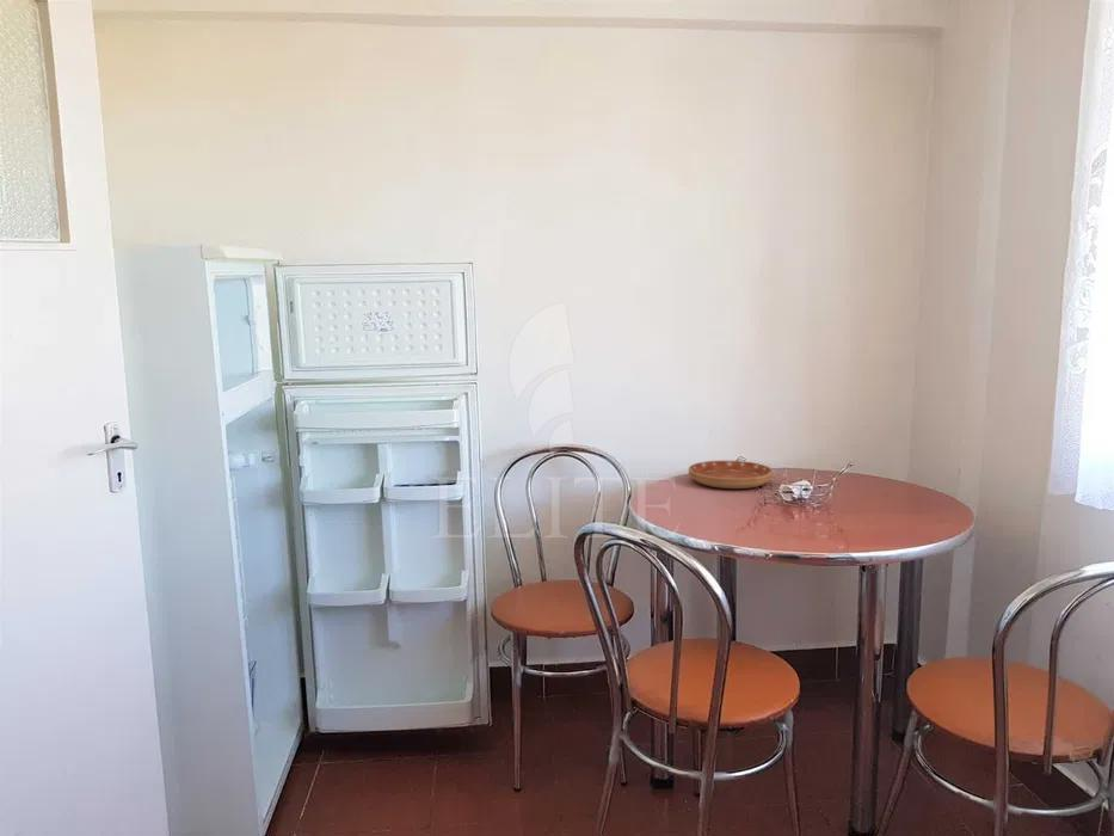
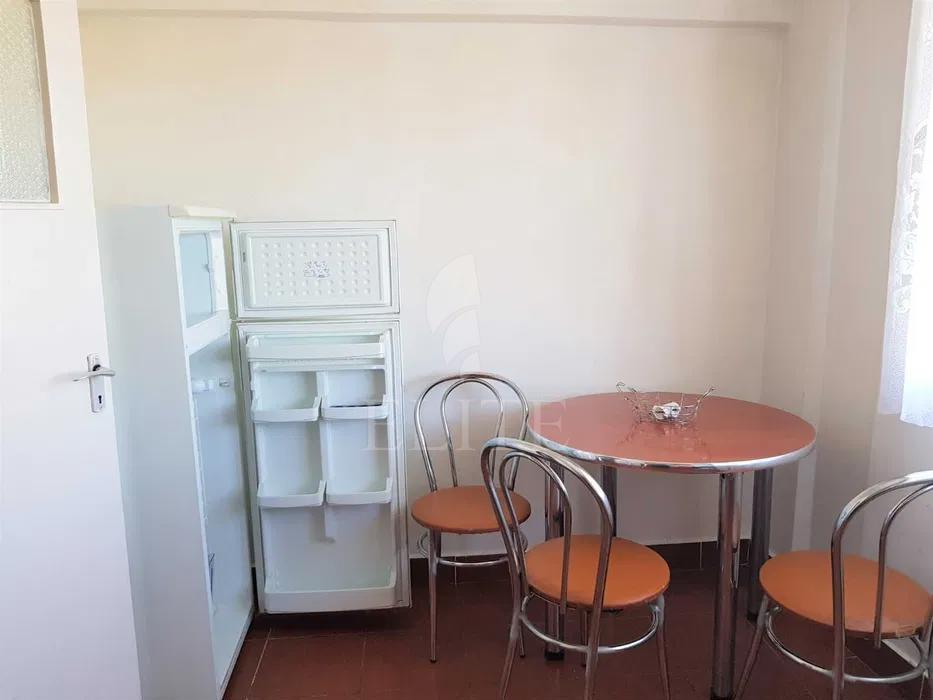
- saucer (730, 474)
